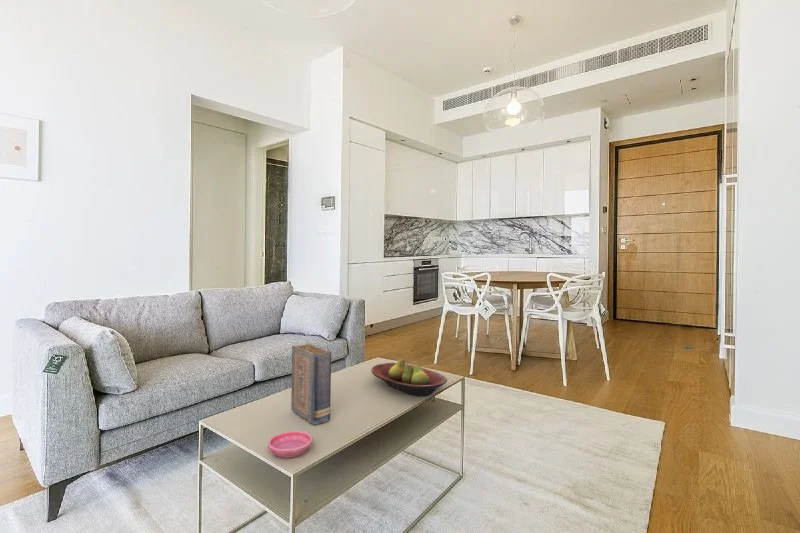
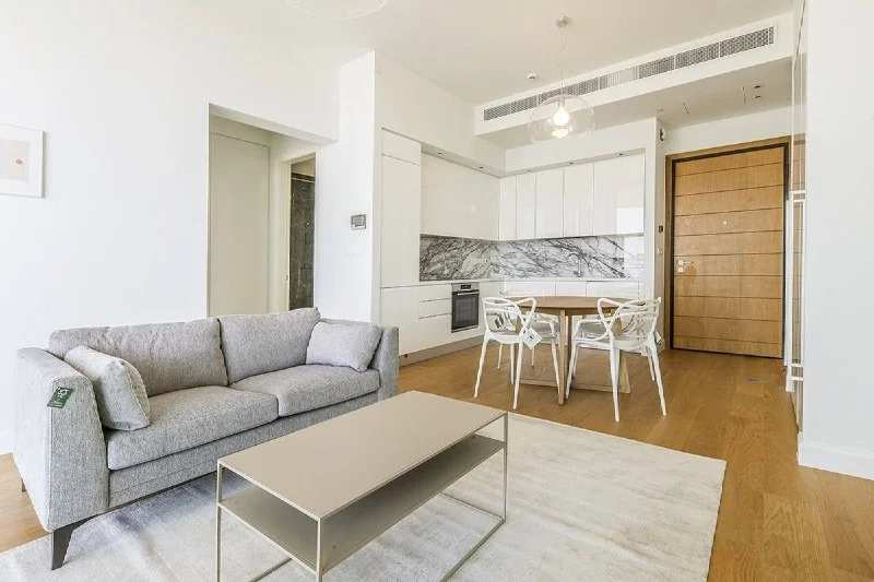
- fruit bowl (407, 374)
- saucer (290, 444)
- book (310, 380)
